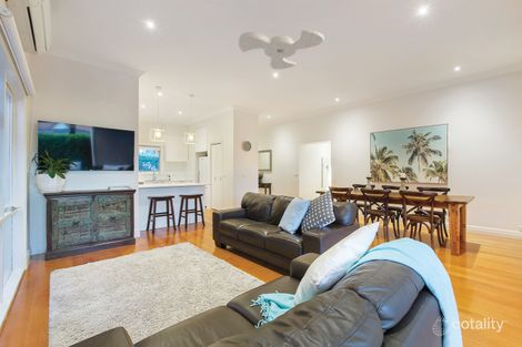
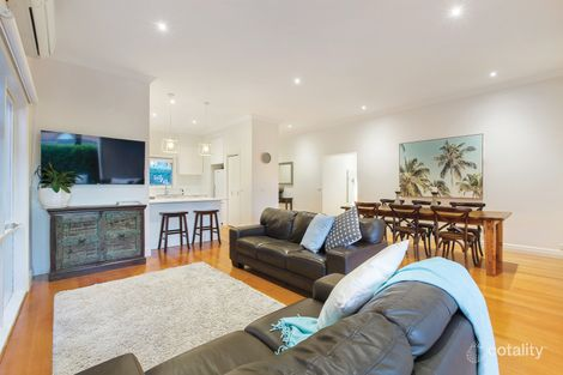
- ceiling fan (280, 49)
